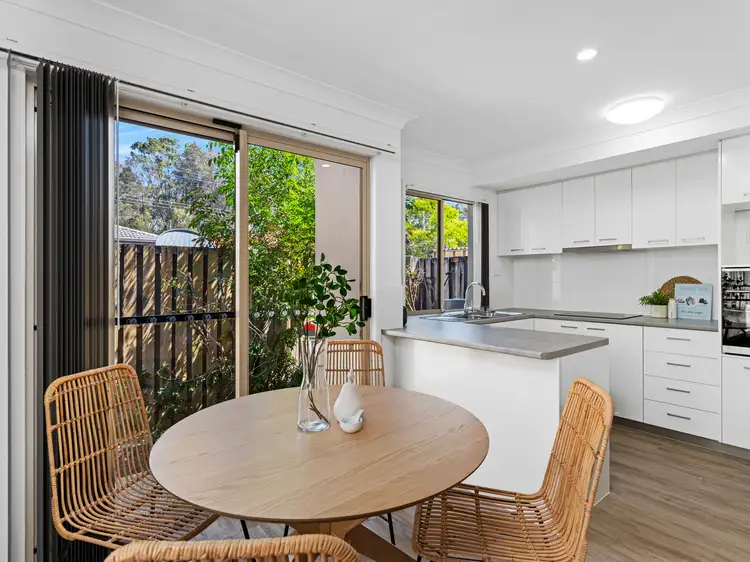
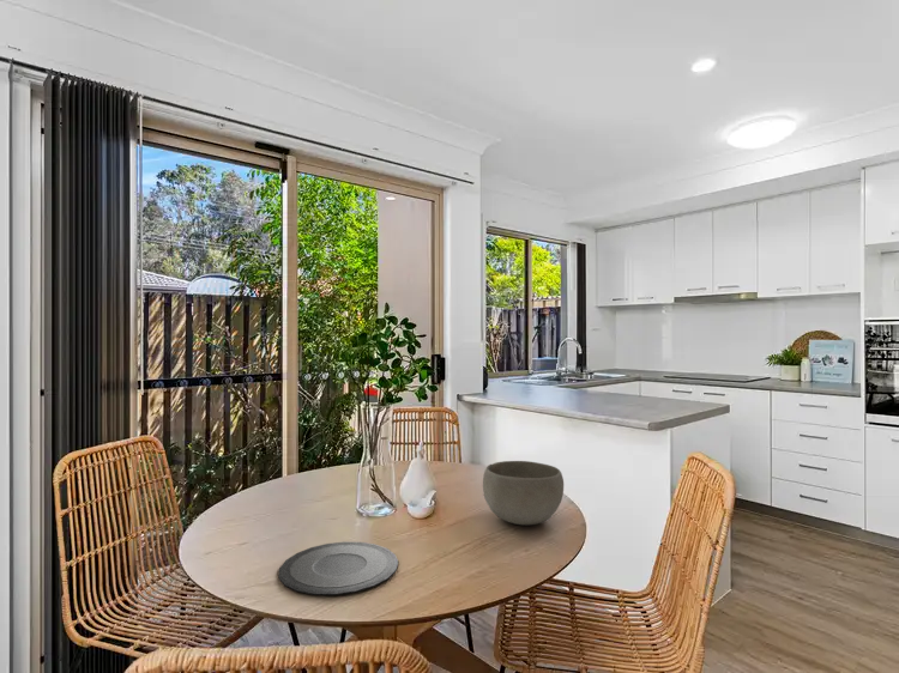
+ bowl (521, 493)
+ plate (339, 565)
